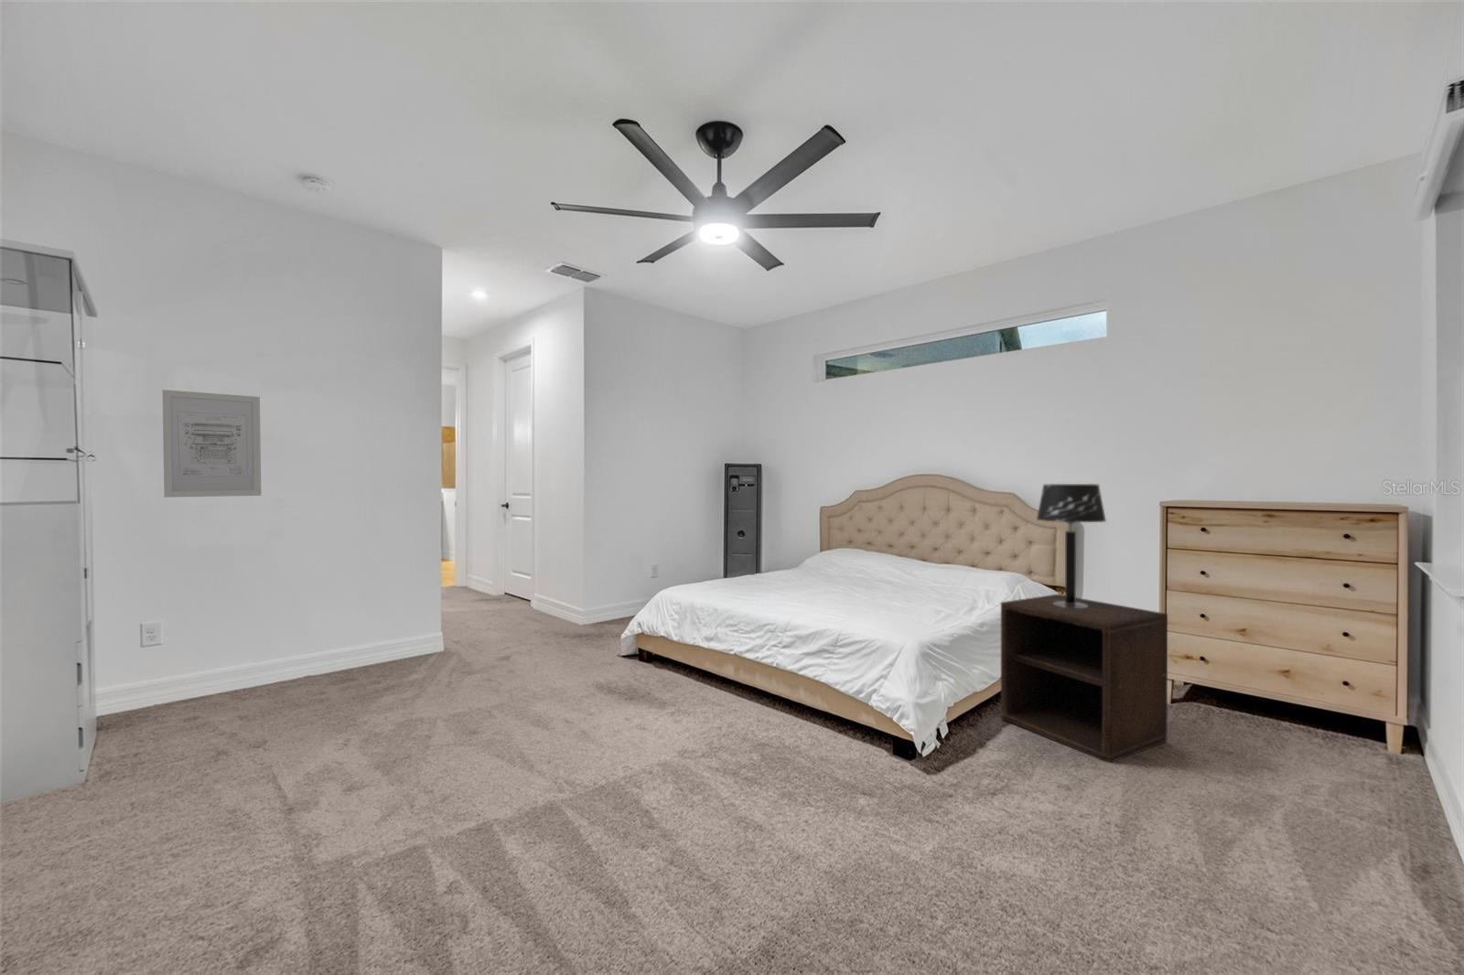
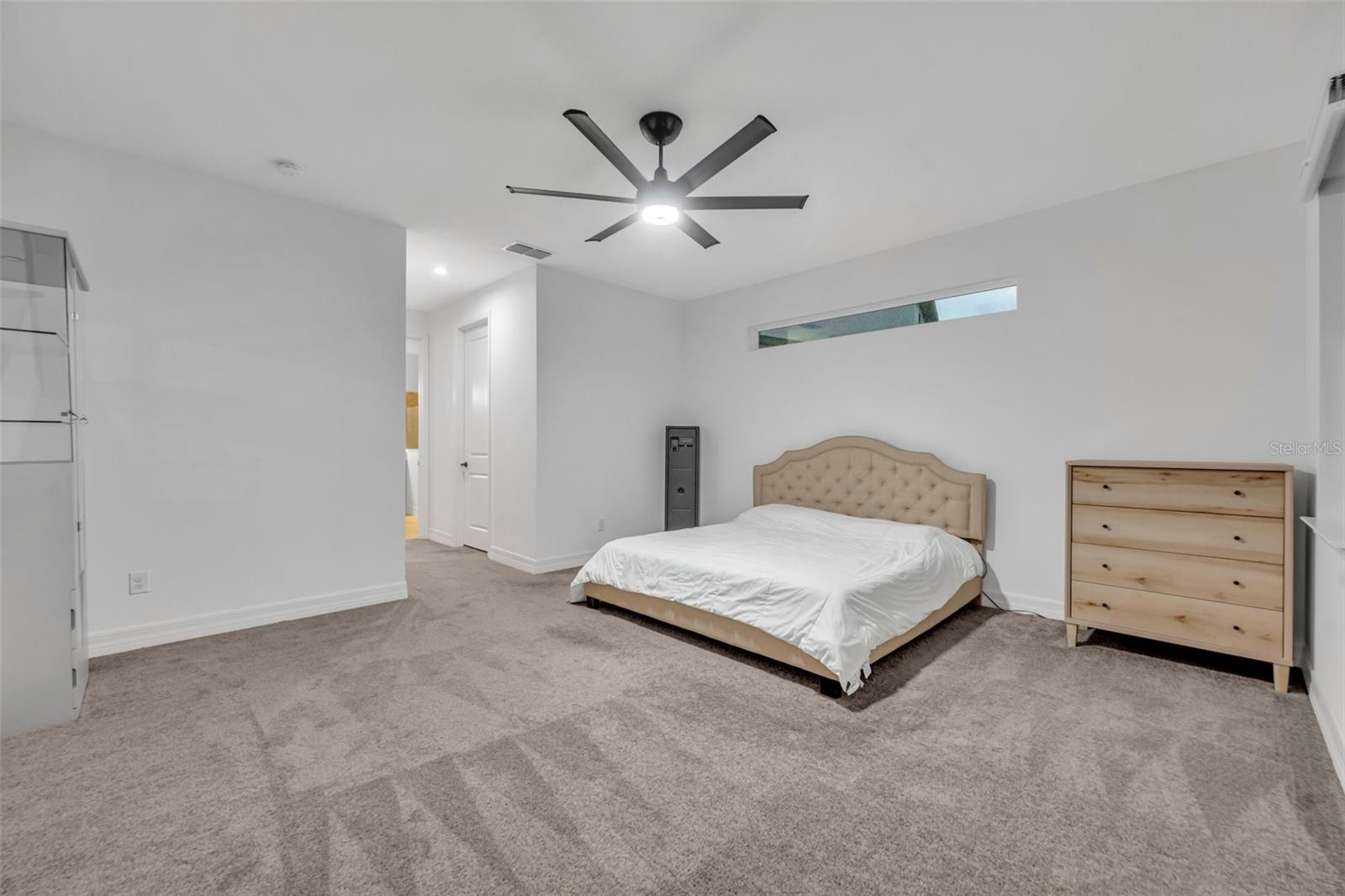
- wall art (213, 444)
- table lamp (1070, 544)
- nightstand (1080, 668)
